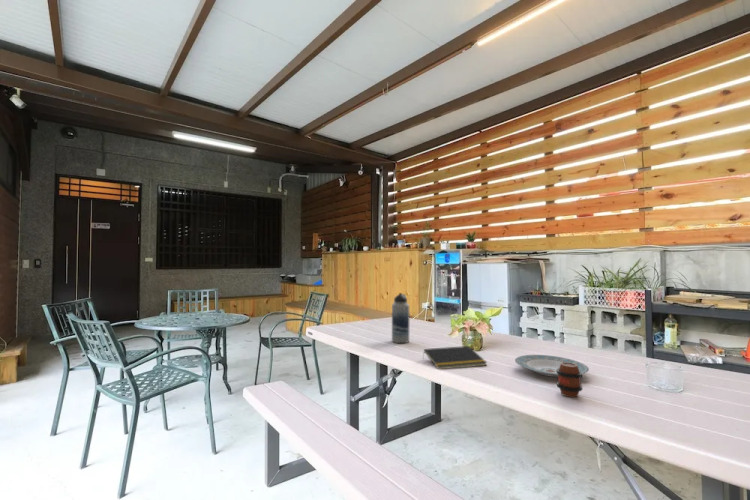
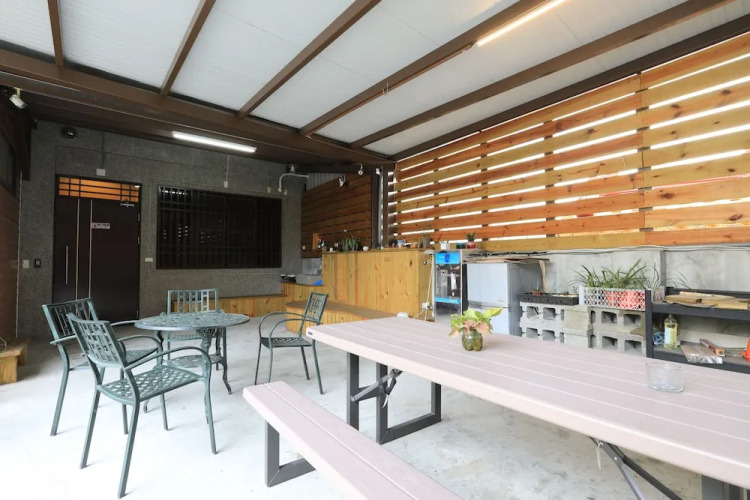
- notepad (454, 356)
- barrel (569, 379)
- plate (550, 367)
- water bottle (401, 316)
